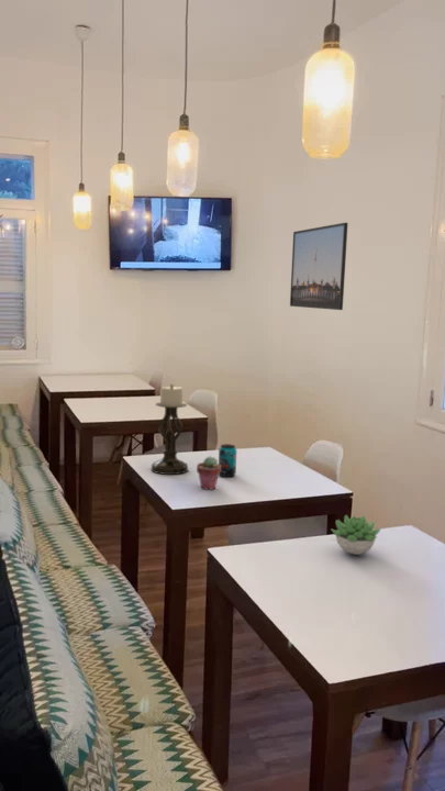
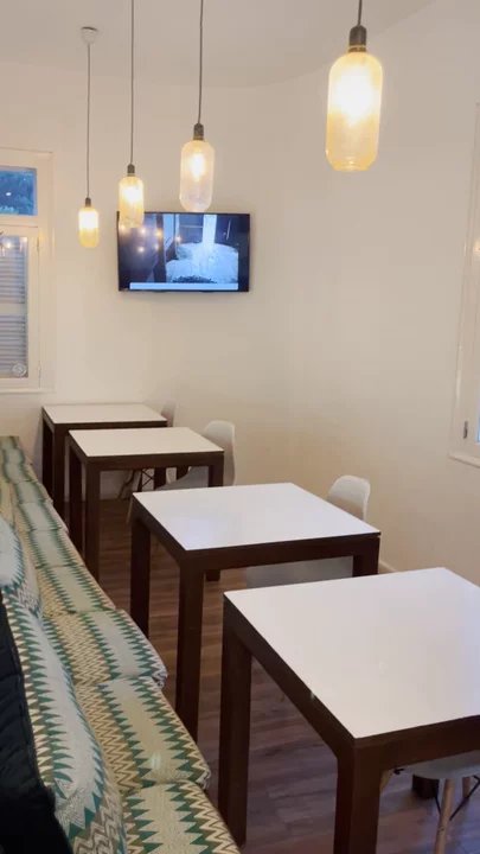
- succulent plant (355, 535)
- candle holder (170, 427)
- beverage can (227, 460)
- potted succulent (208, 471)
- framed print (315, 268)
